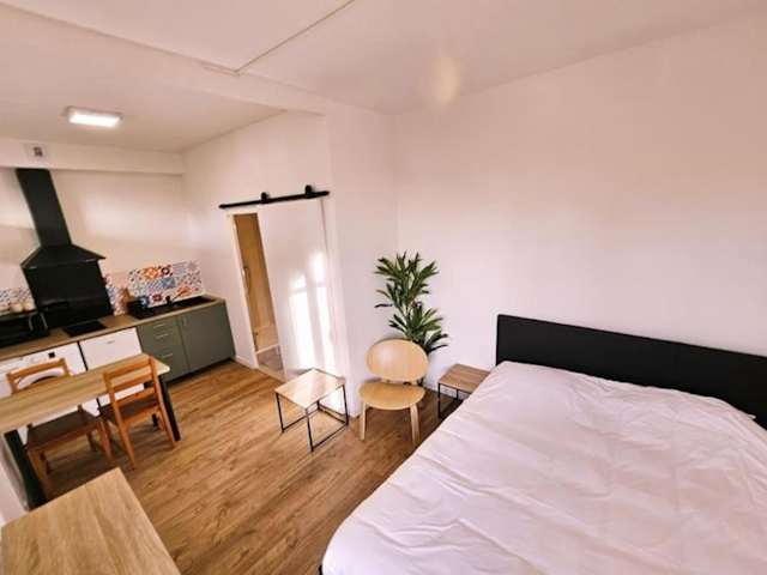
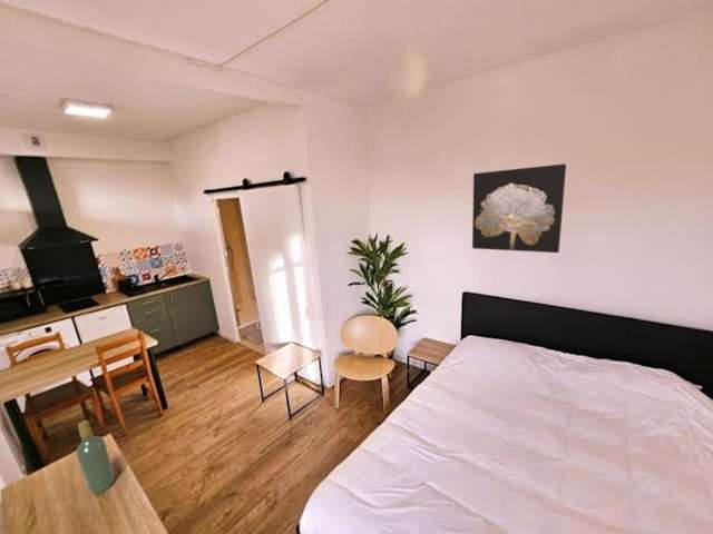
+ wall art (514, 210)
+ wine bottle (92, 454)
